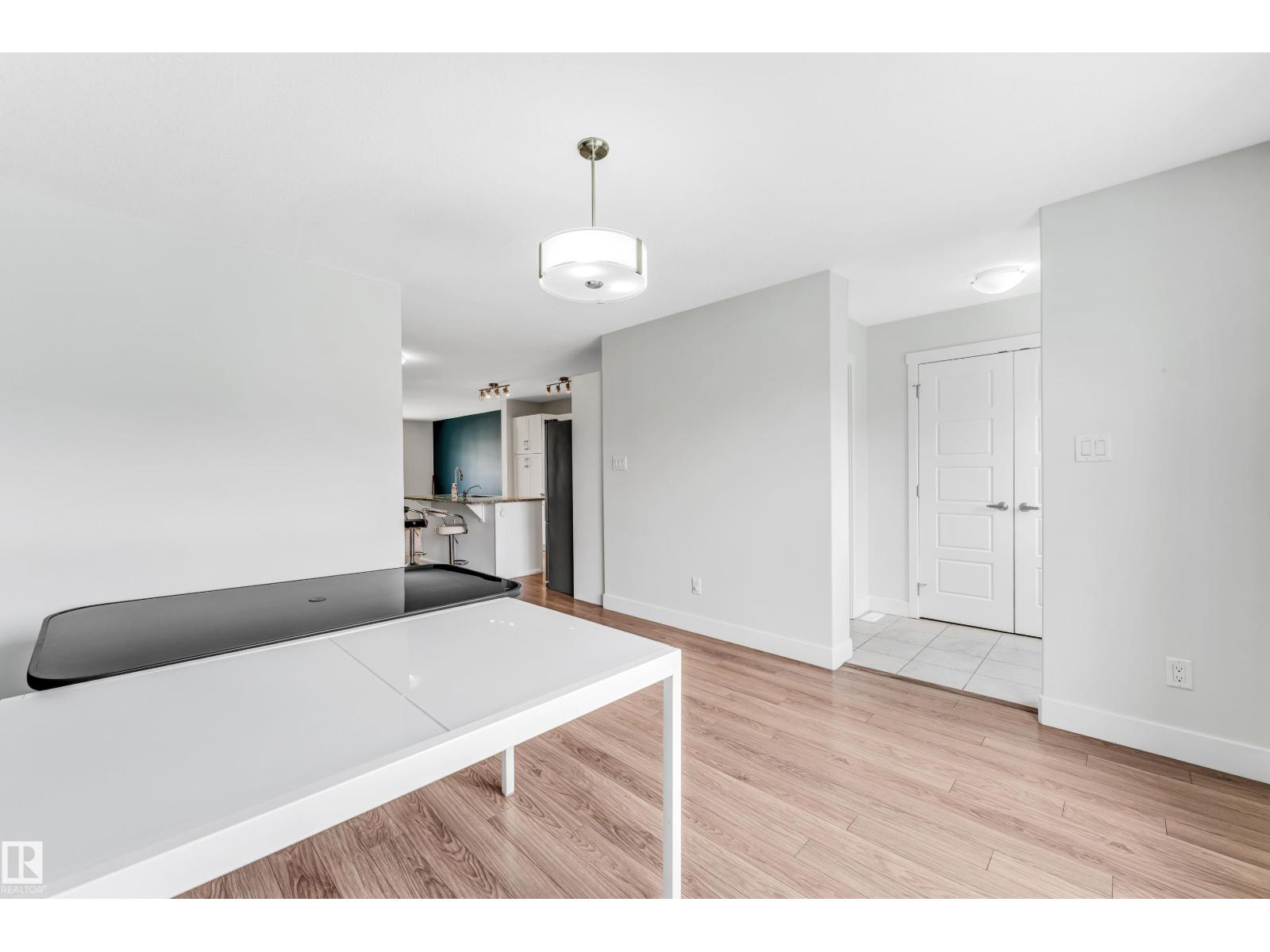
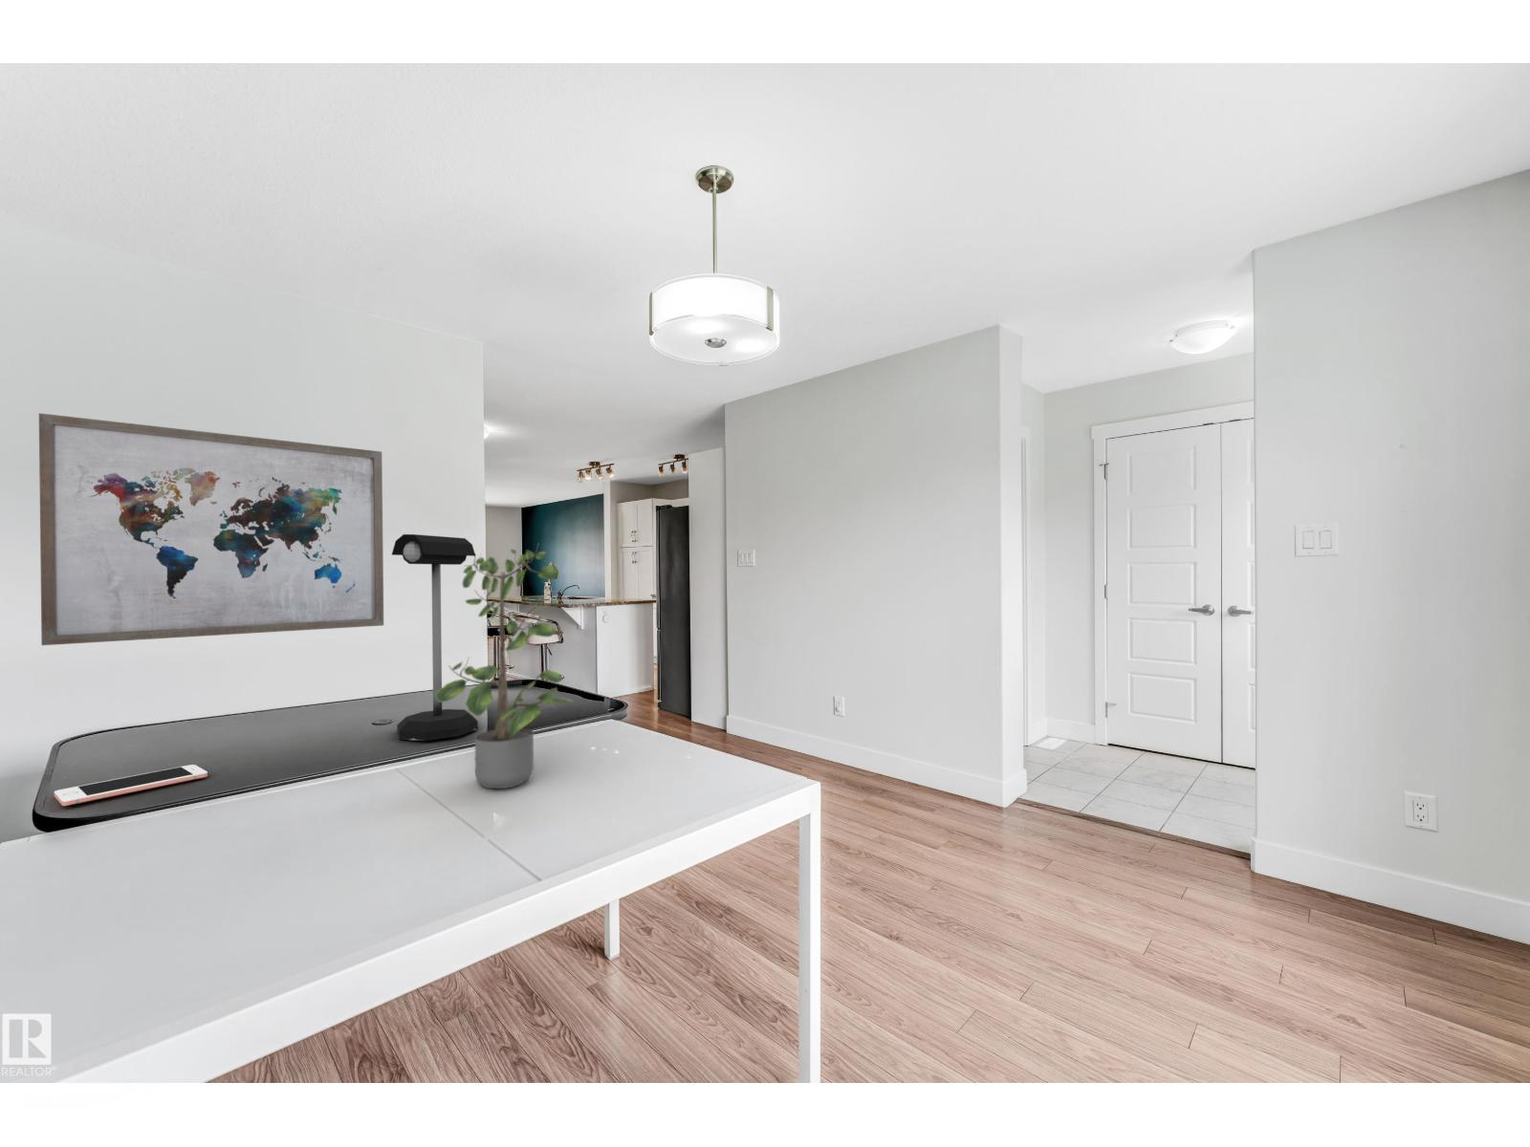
+ cell phone (134, 783)
+ potted plant (505, 665)
+ mailbox (436, 633)
+ wall art (235, 534)
